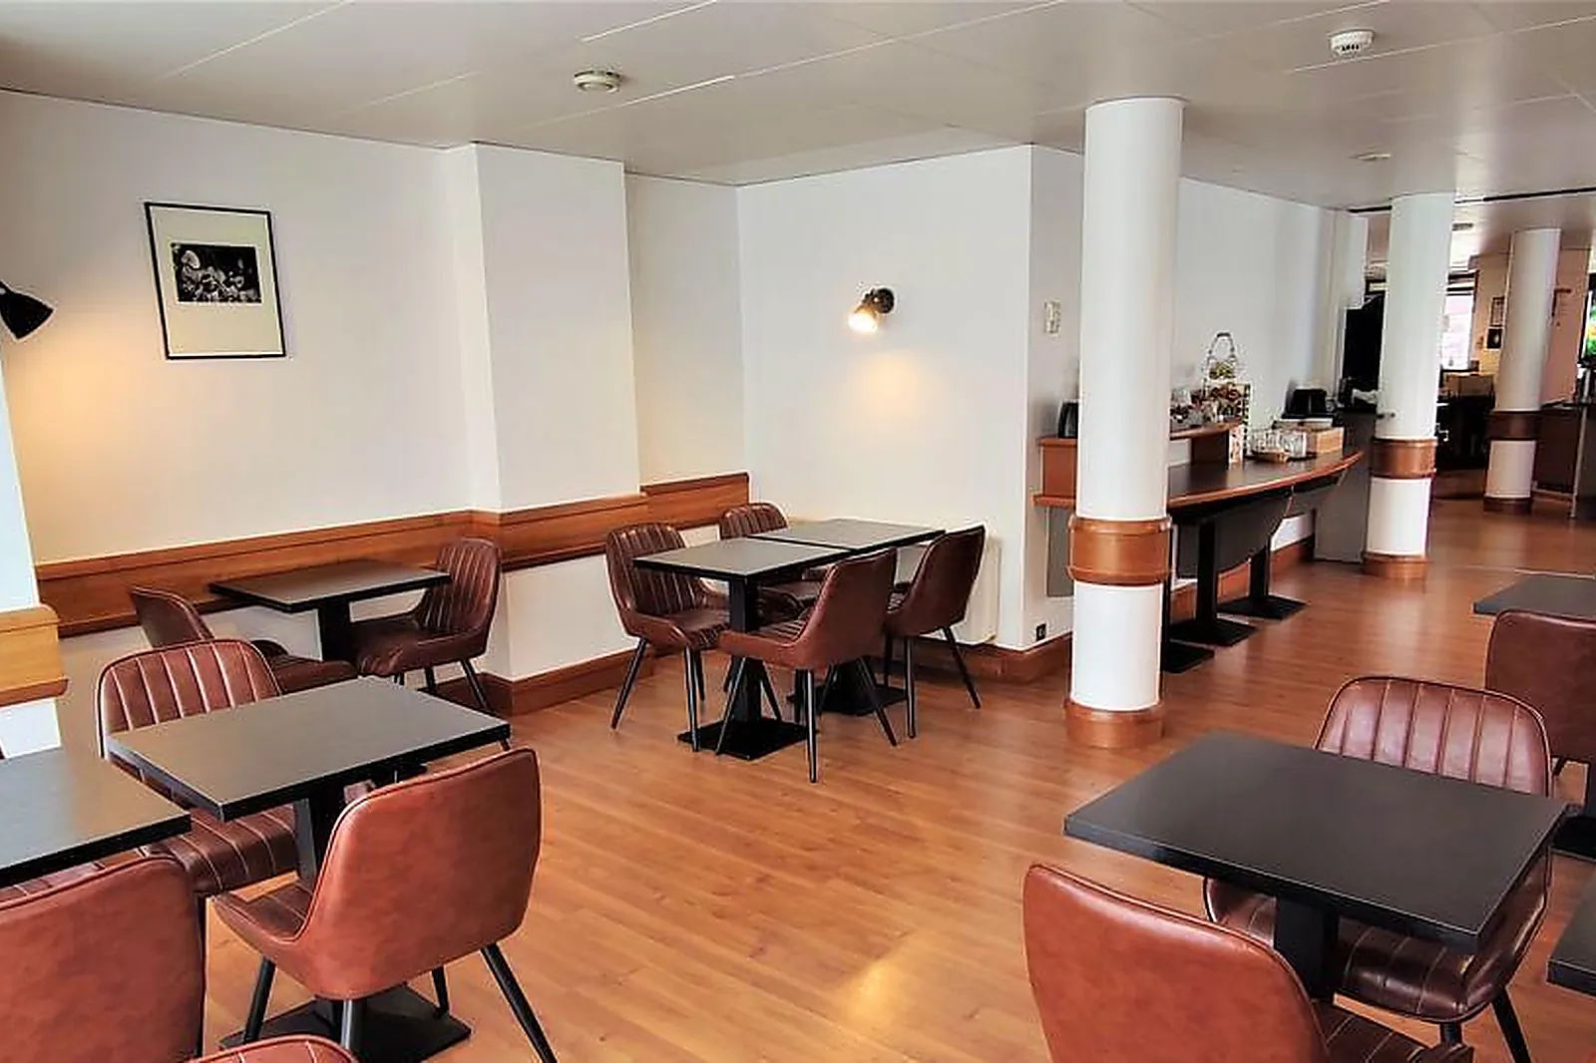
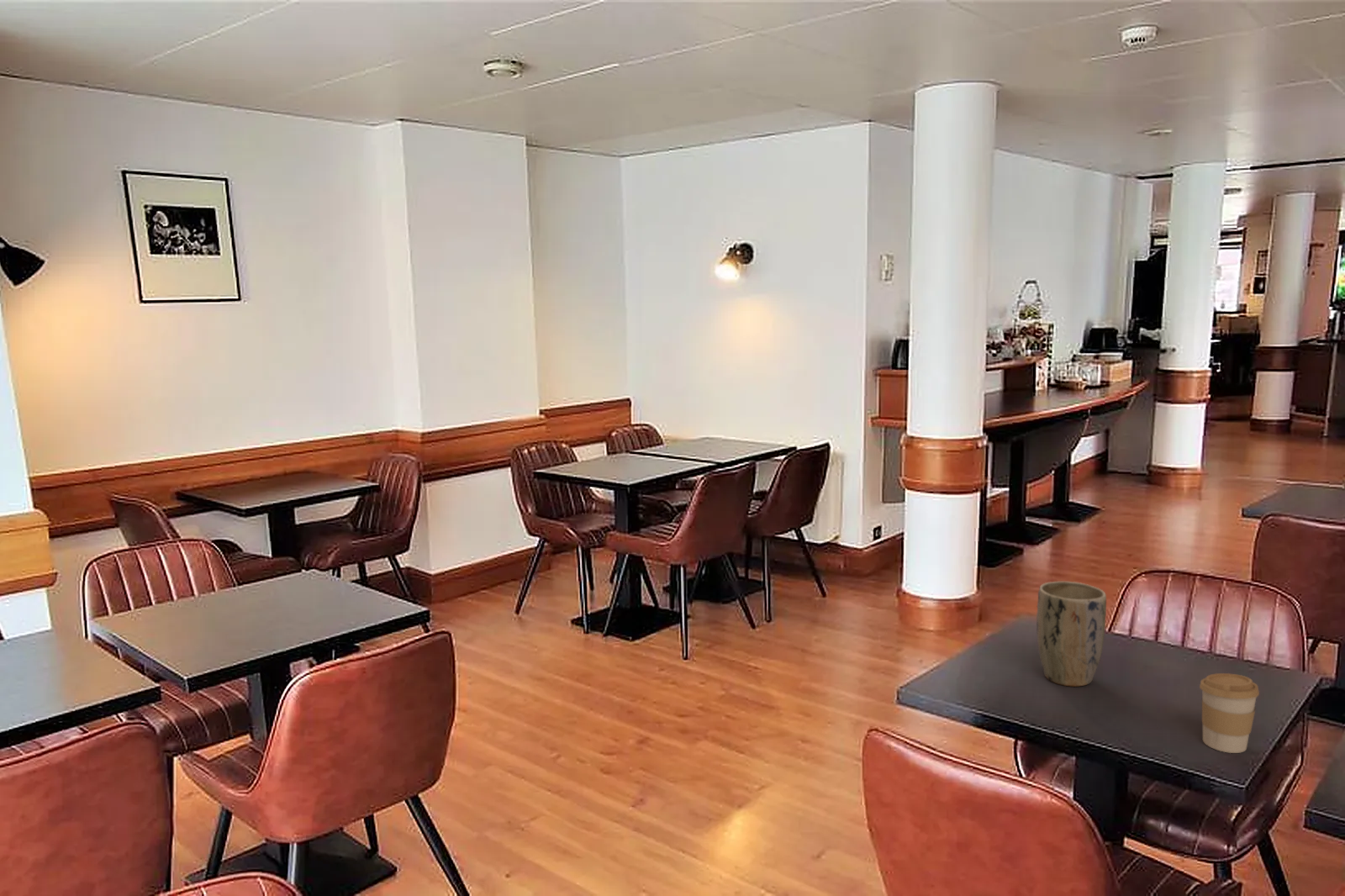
+ coffee cup (1226, 710)
+ plant pot (1069, 634)
